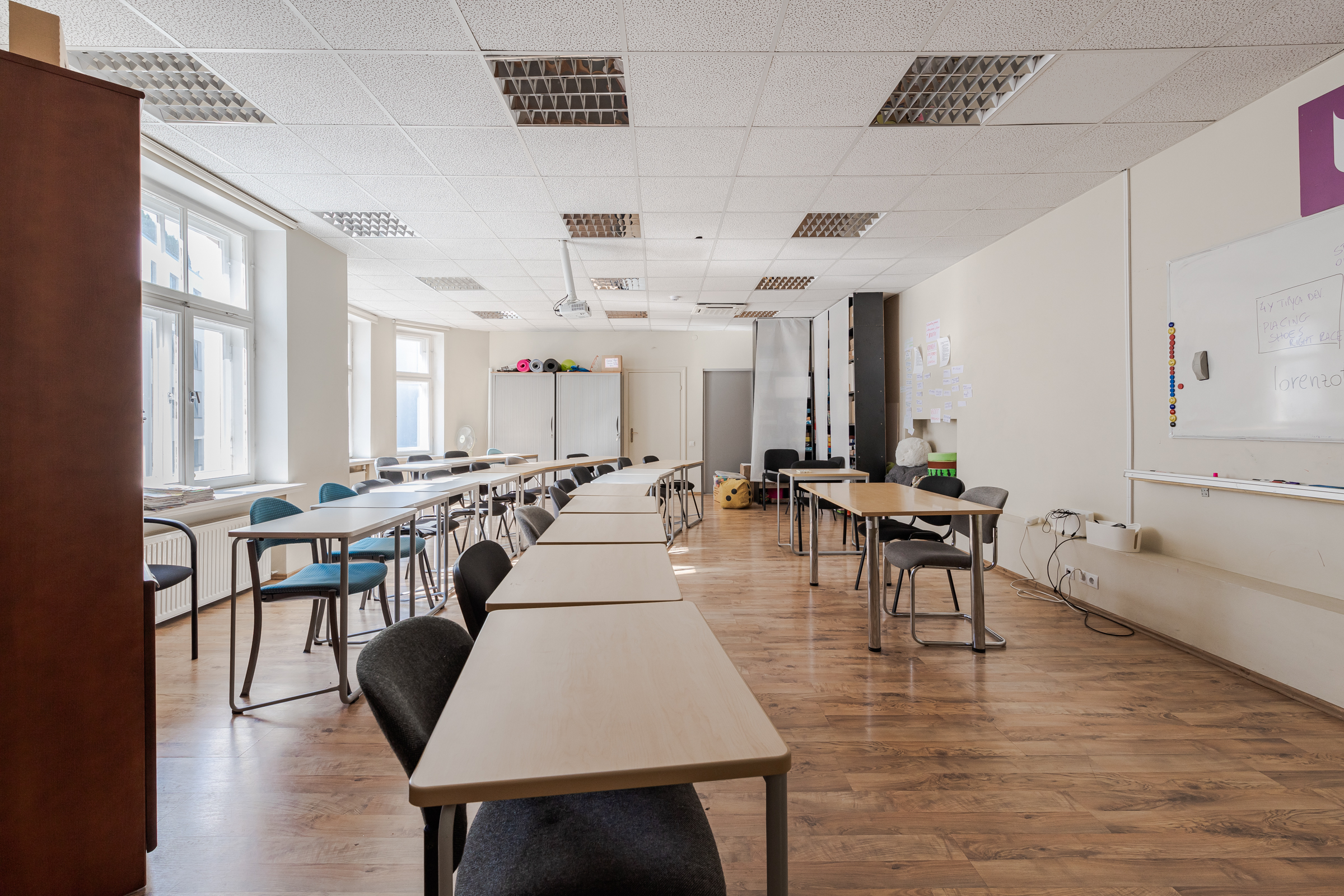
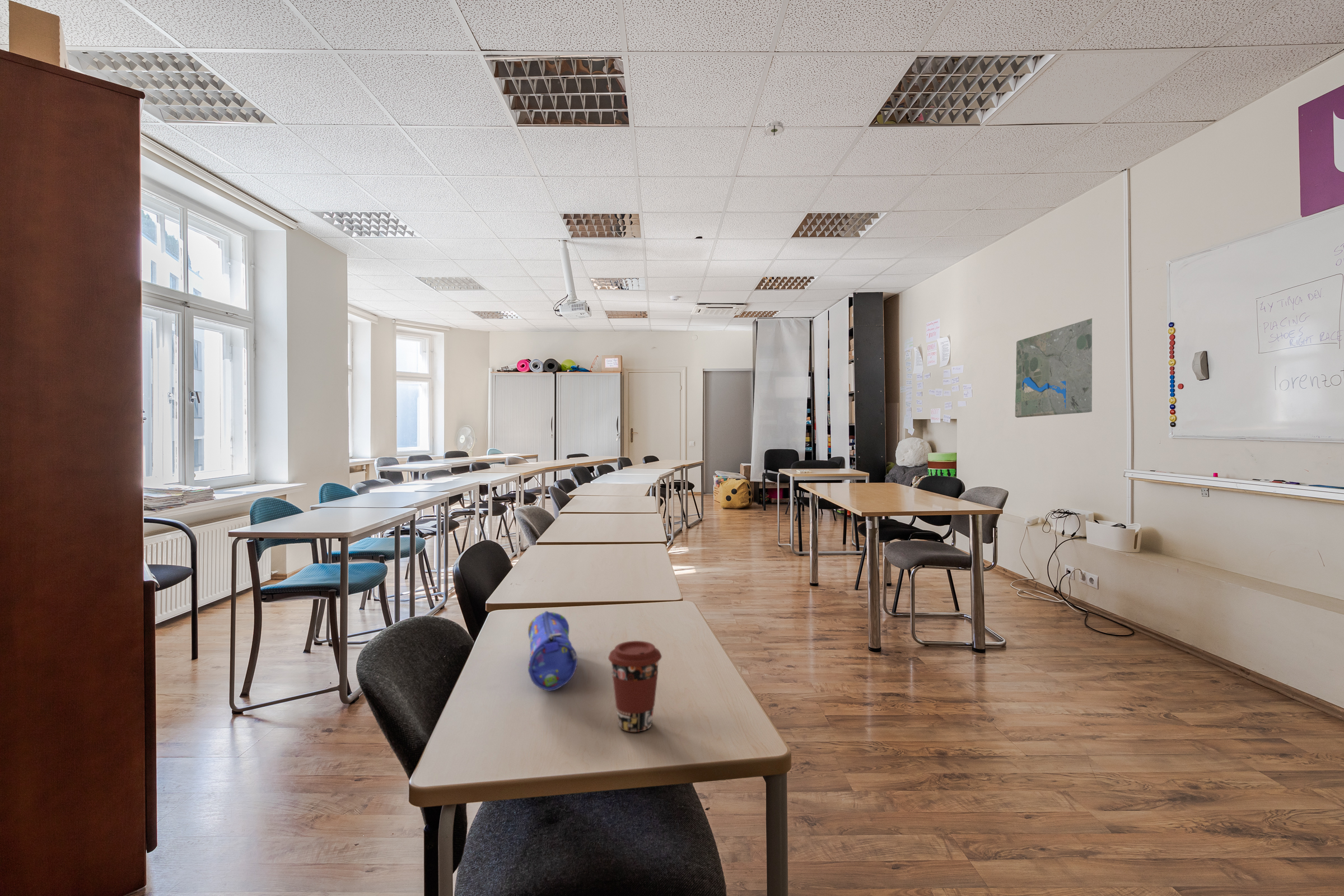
+ coffee cup (635, 685)
+ pencil case (550, 646)
+ road map (1050, 373)
+ smoke detector (773, 128)
